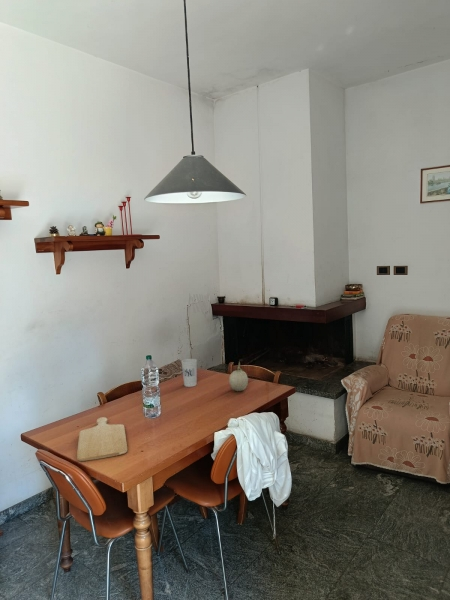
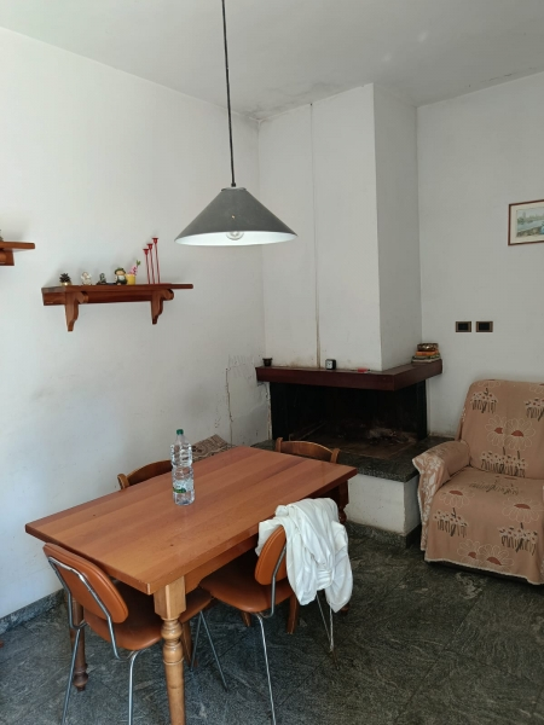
- cup (189, 372)
- fruit (238, 377)
- chopping board (102, 435)
